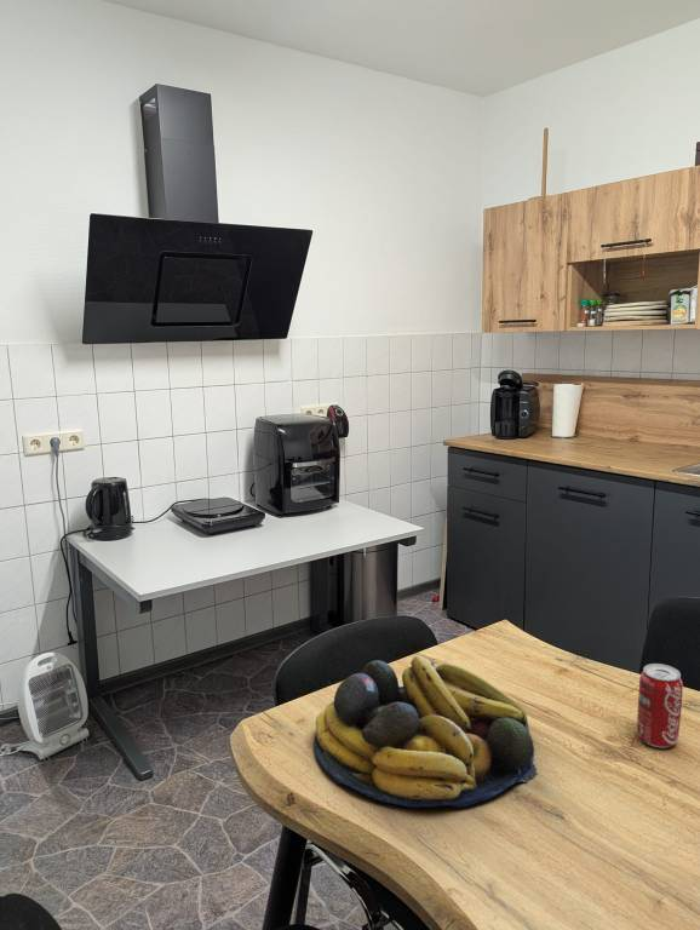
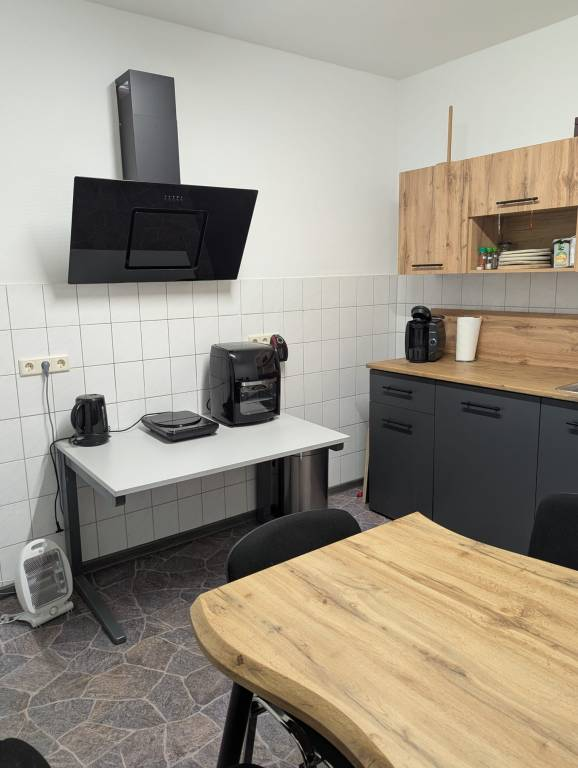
- fruit bowl (421, 706)
- beverage can (659, 705)
